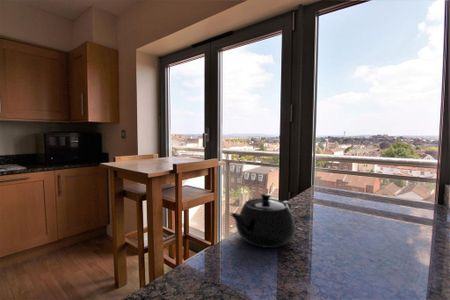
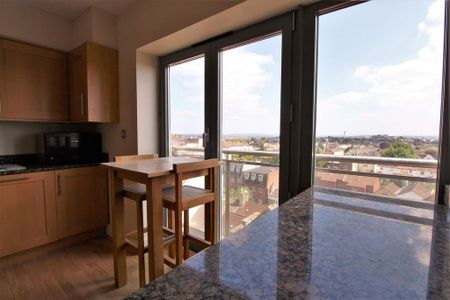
- teapot (263, 217)
